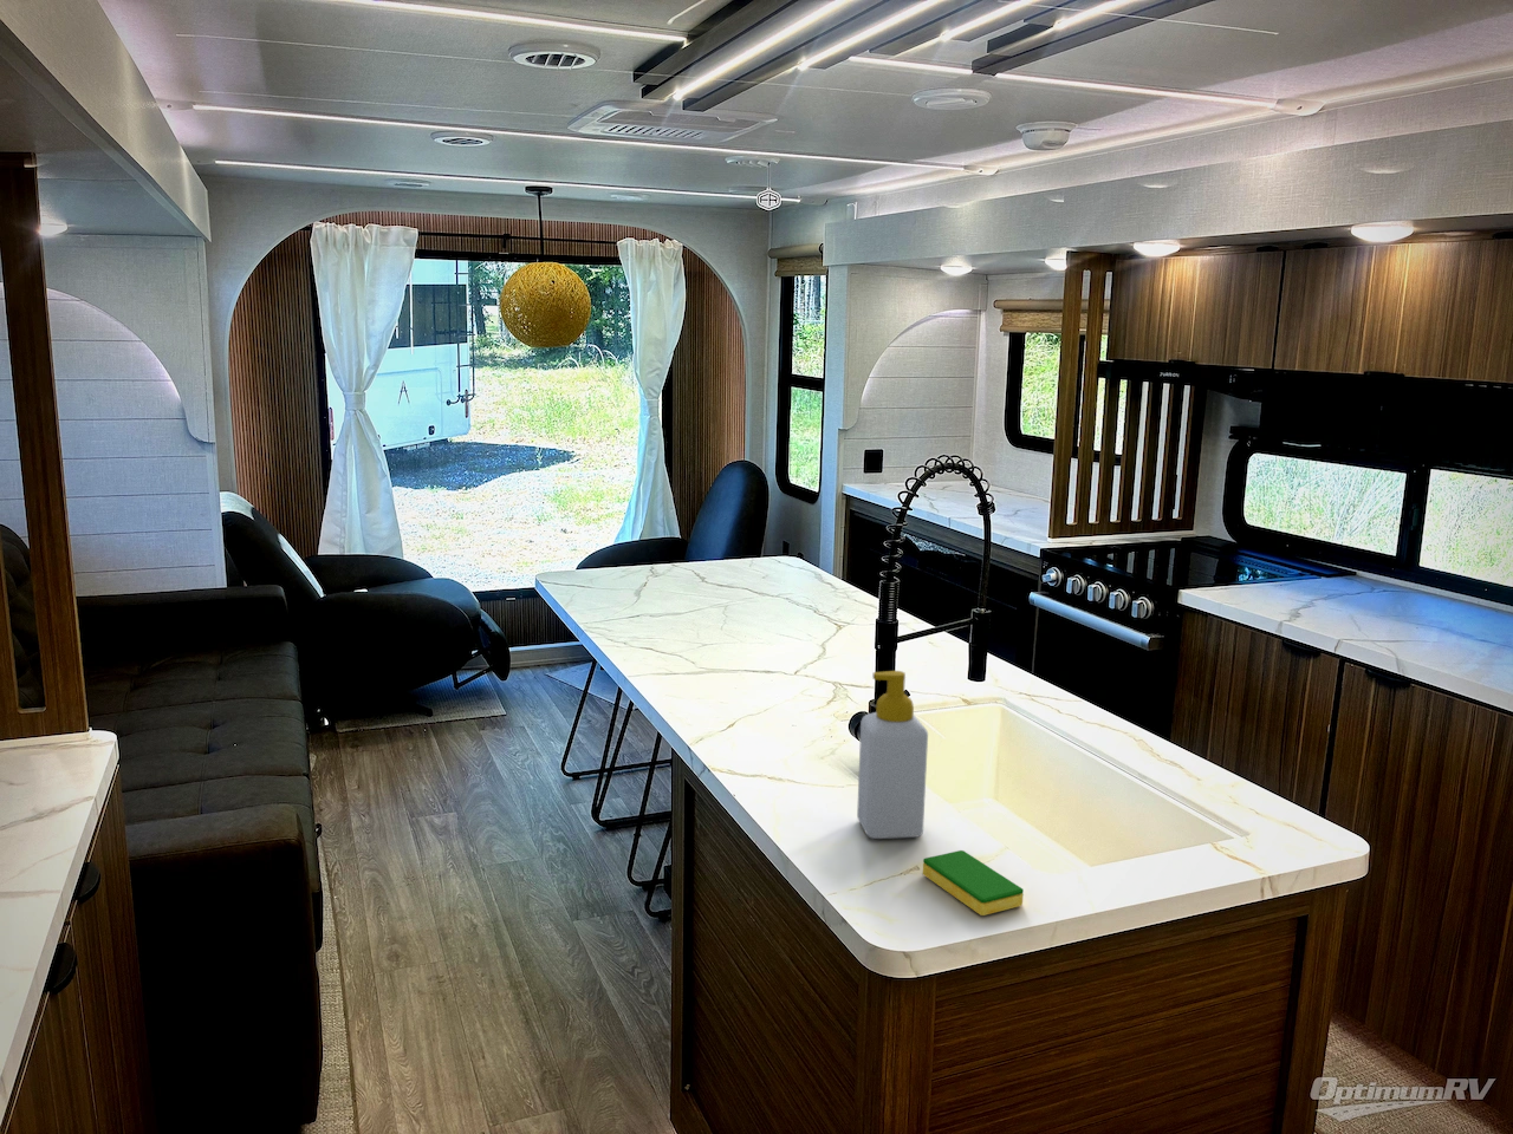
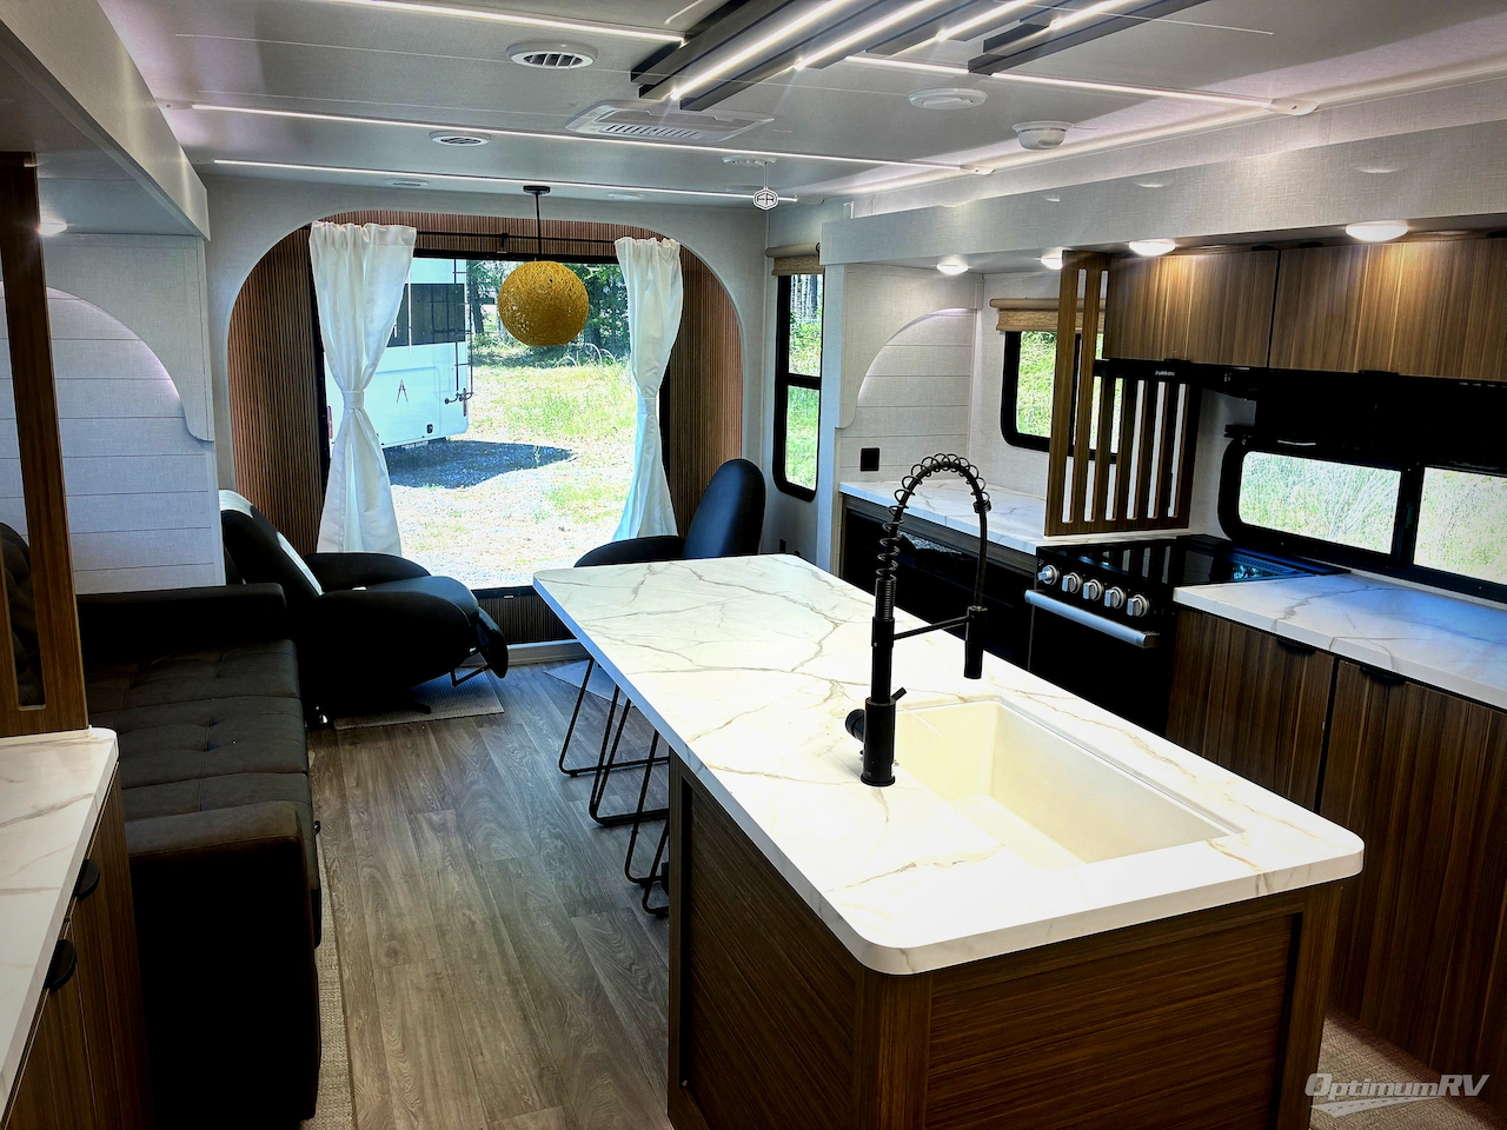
- dish sponge (971, 881)
- soap bottle (892, 752)
